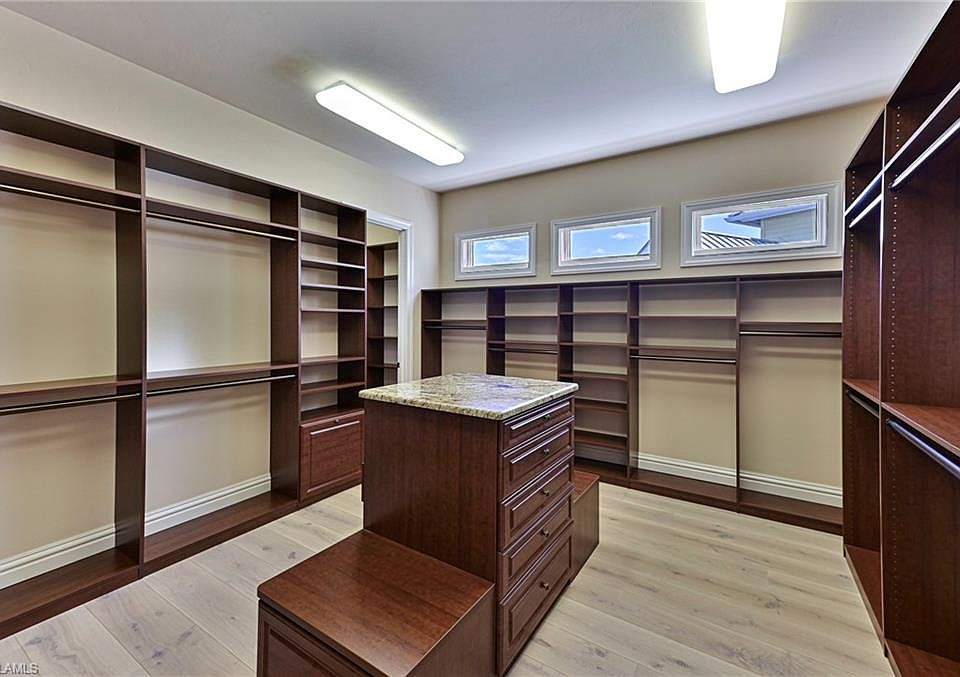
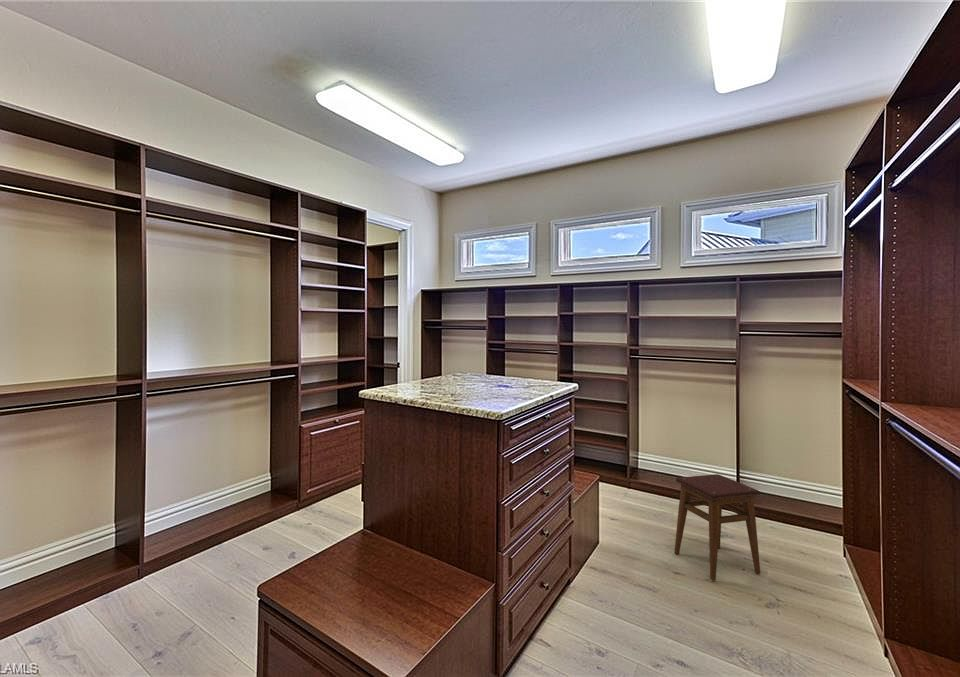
+ stool (715, 523)
